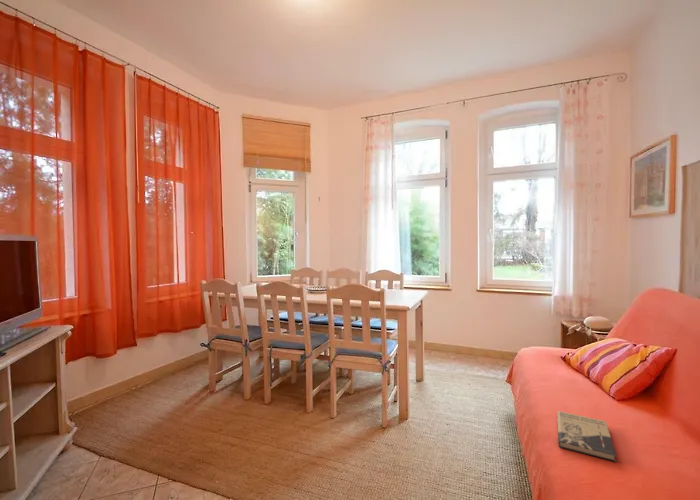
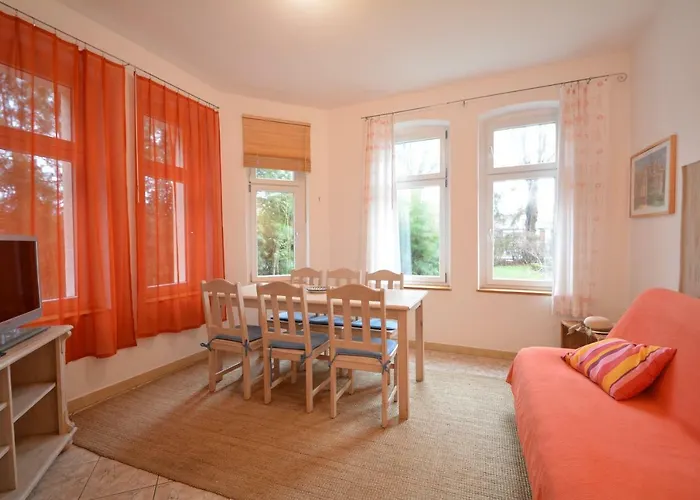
- book (583, 433)
